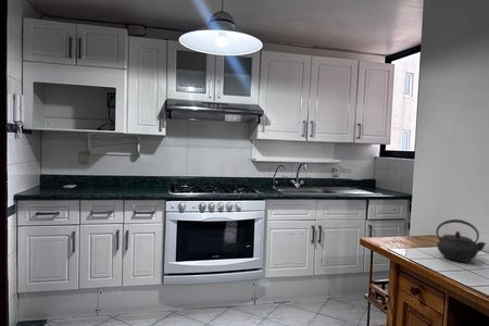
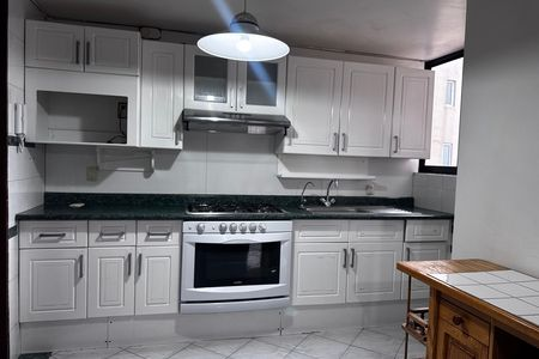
- kettle (460, 239)
